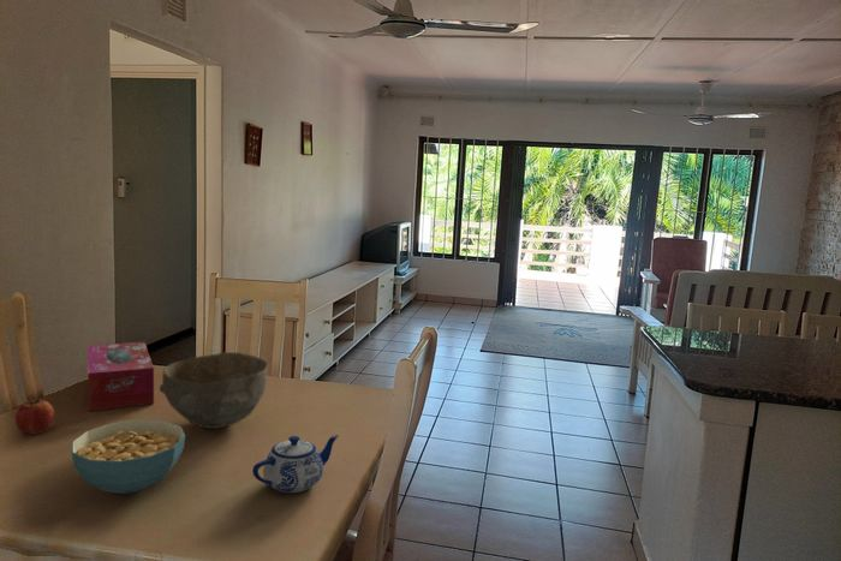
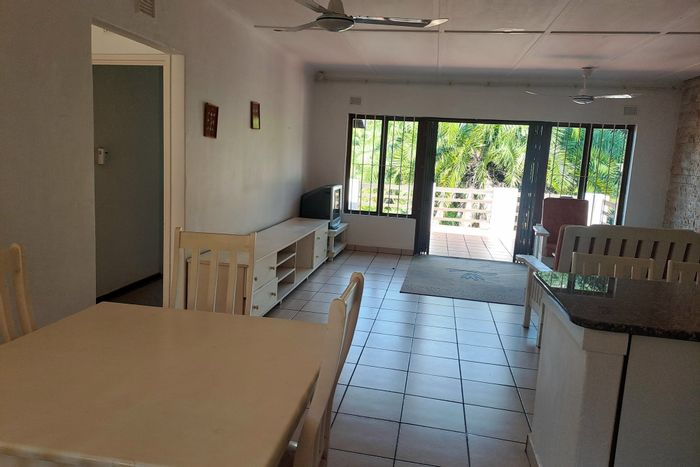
- bowl (214, 392)
- cereal bowl (130, 462)
- fruit (35, 414)
- teapot (298, 459)
- tissue box (119, 372)
